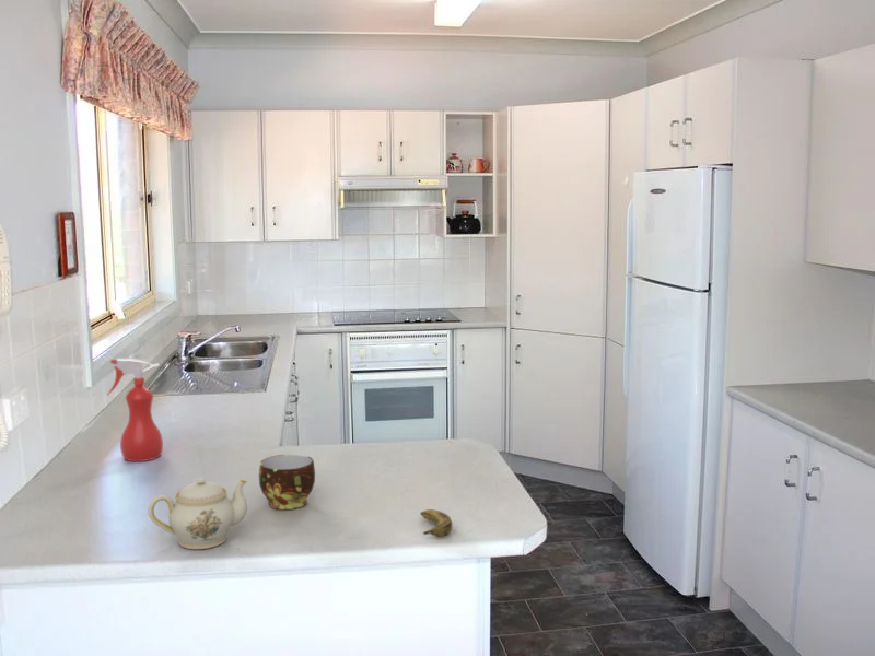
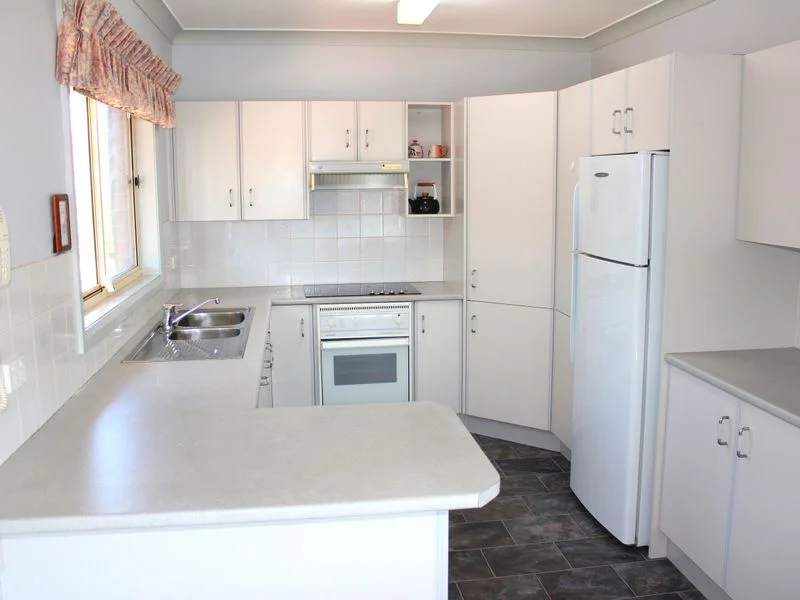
- cup (290, 483)
- spray bottle (135, 408)
- teapot (199, 509)
- banana (432, 520)
